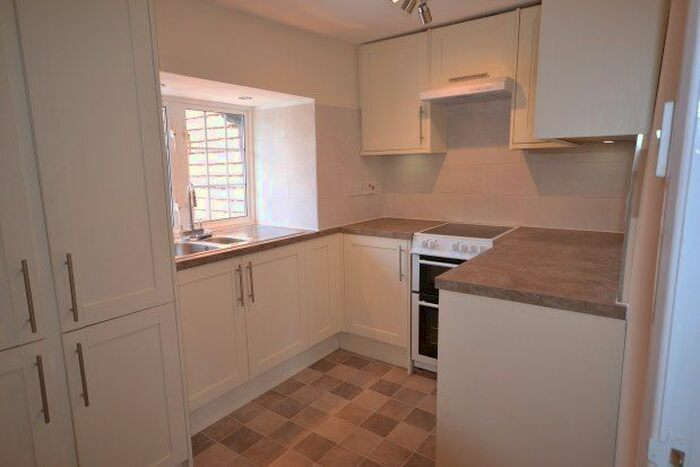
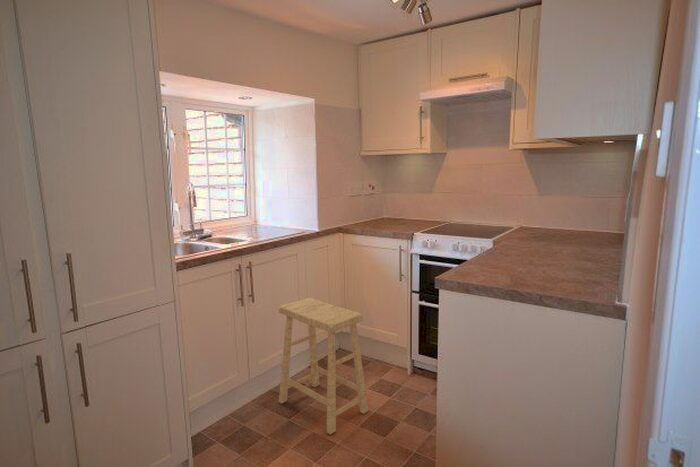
+ stool (317, 359)
